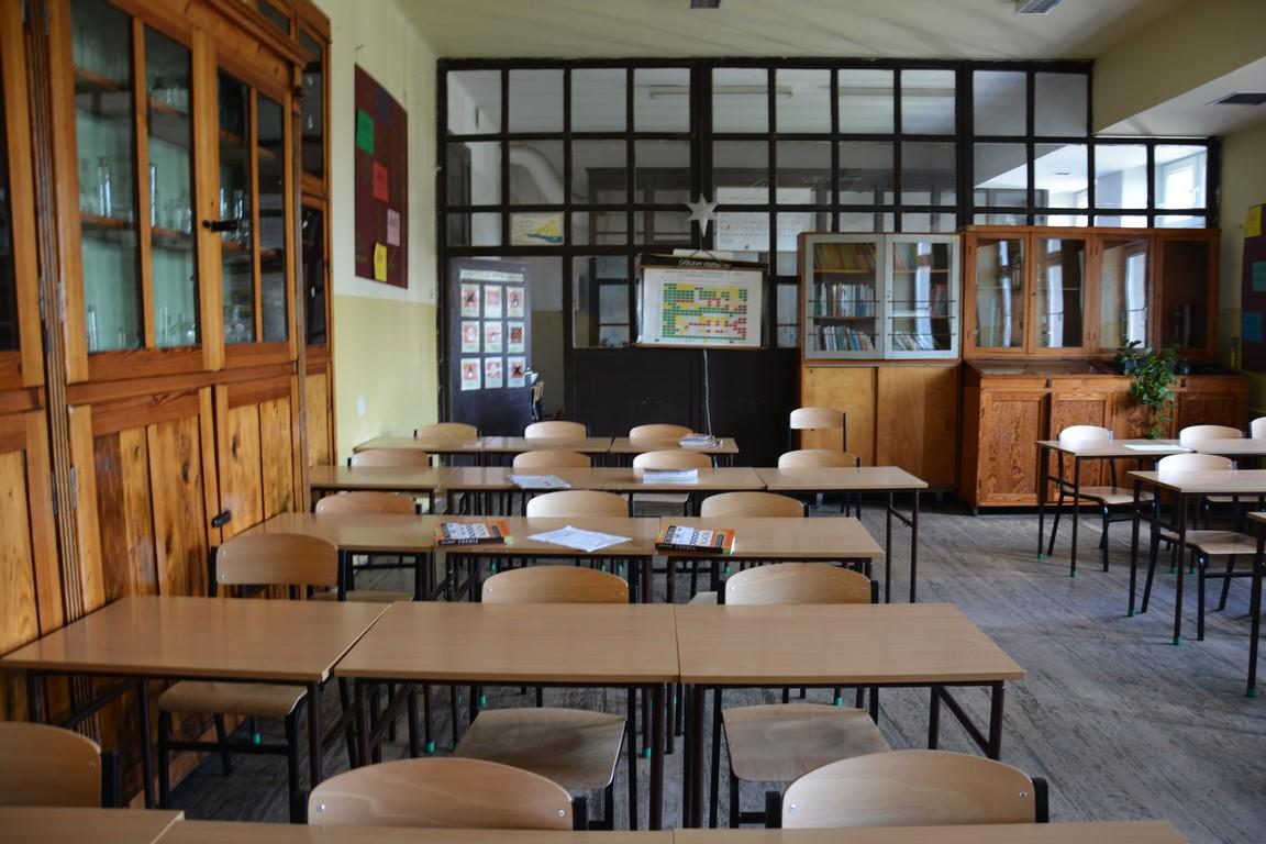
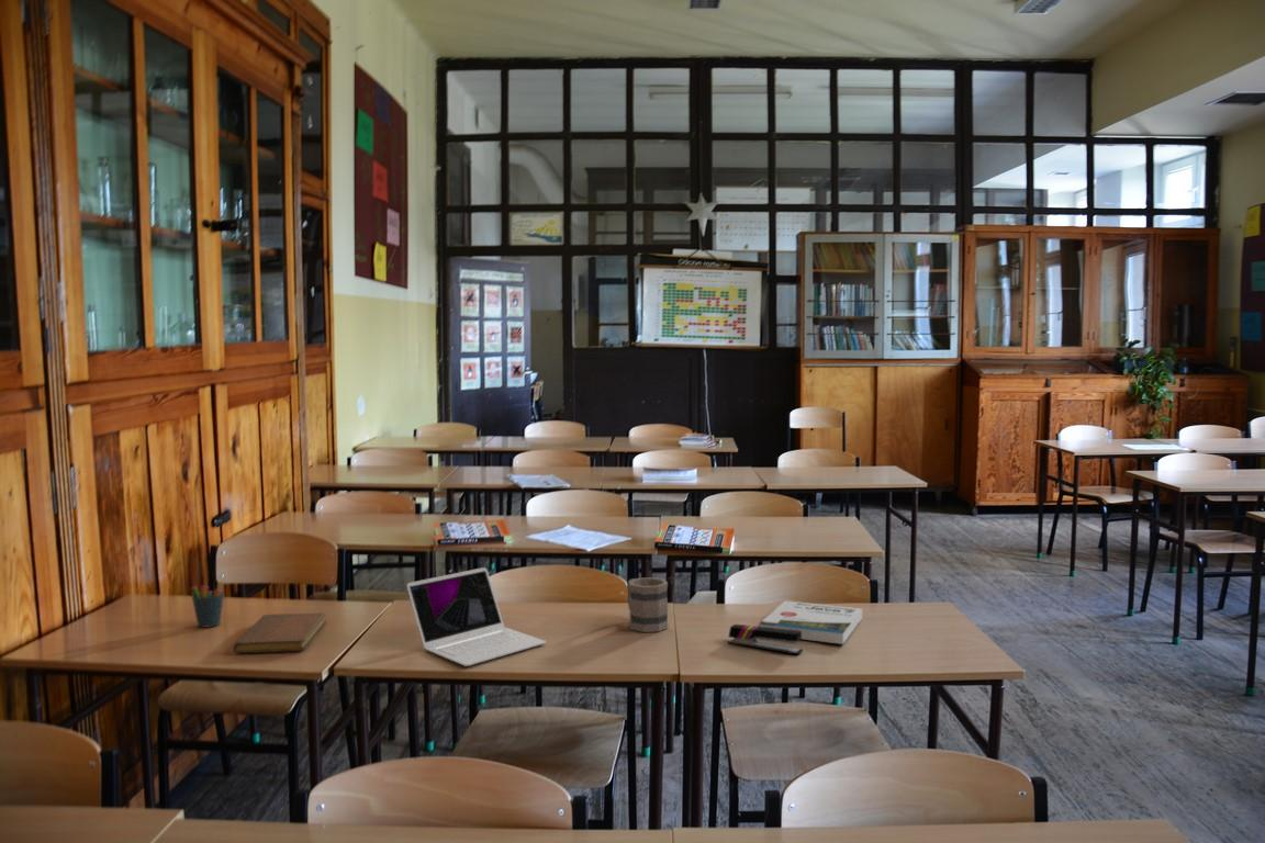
+ stapler (764, 637)
+ notebook (282, 631)
+ mug (643, 602)
+ pen holder (208, 602)
+ book (811, 620)
+ laptop (475, 609)
